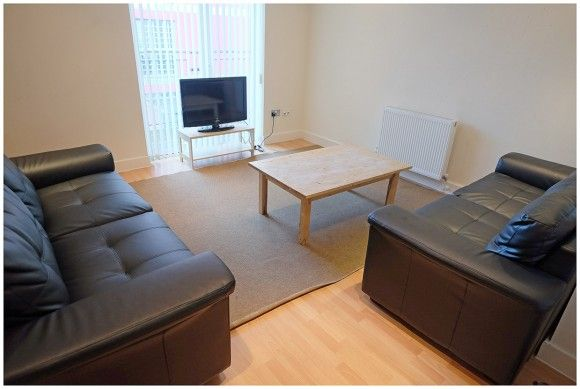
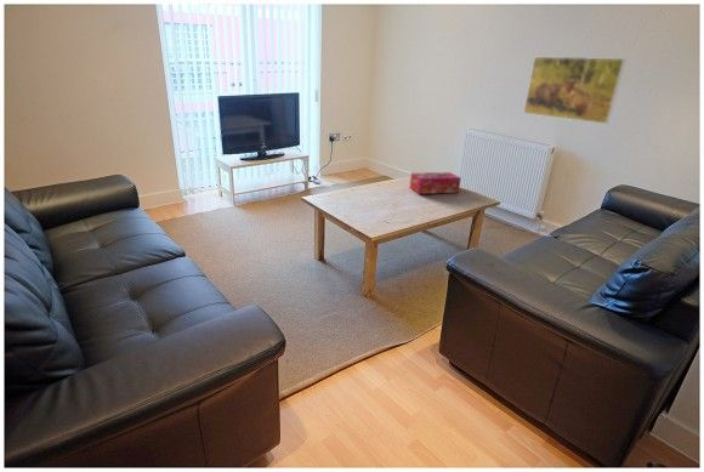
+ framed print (569, 89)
+ tissue box (435, 182)
